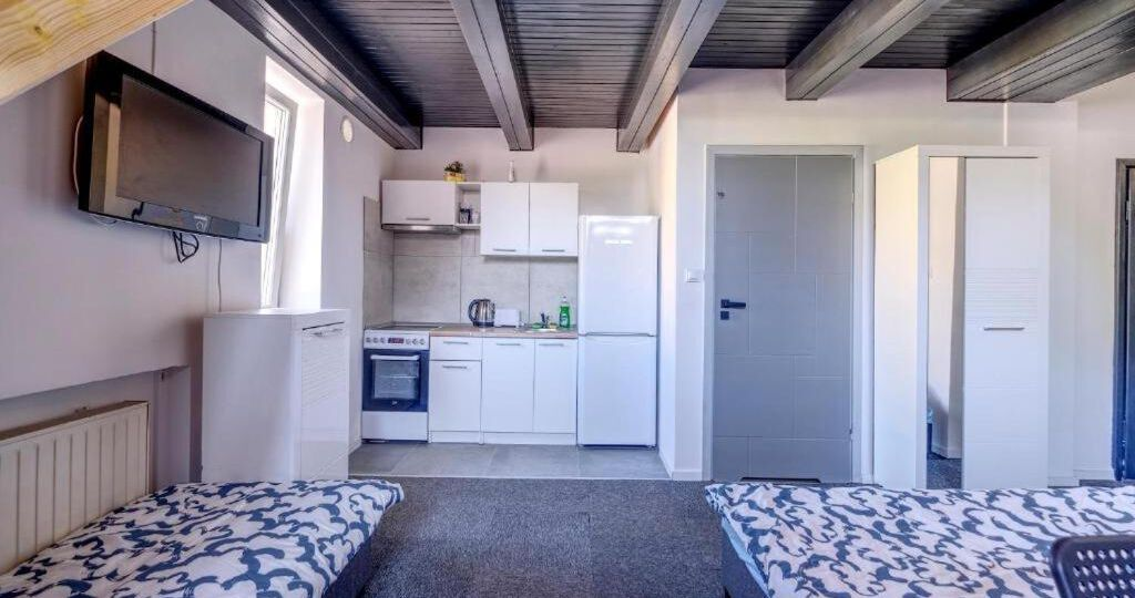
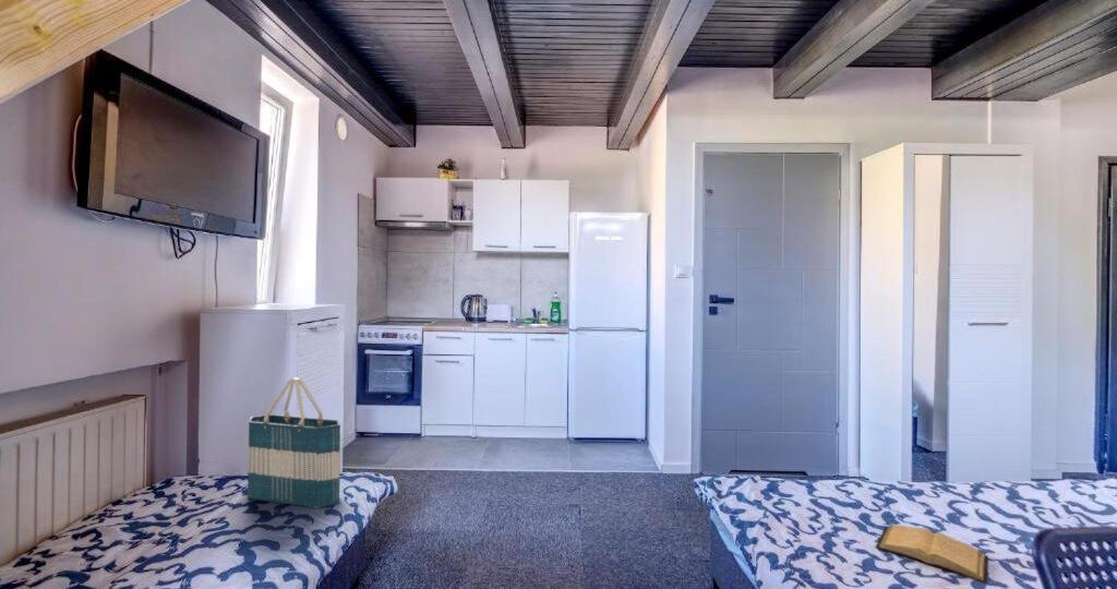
+ book (930, 546)
+ tote bag (293, 437)
